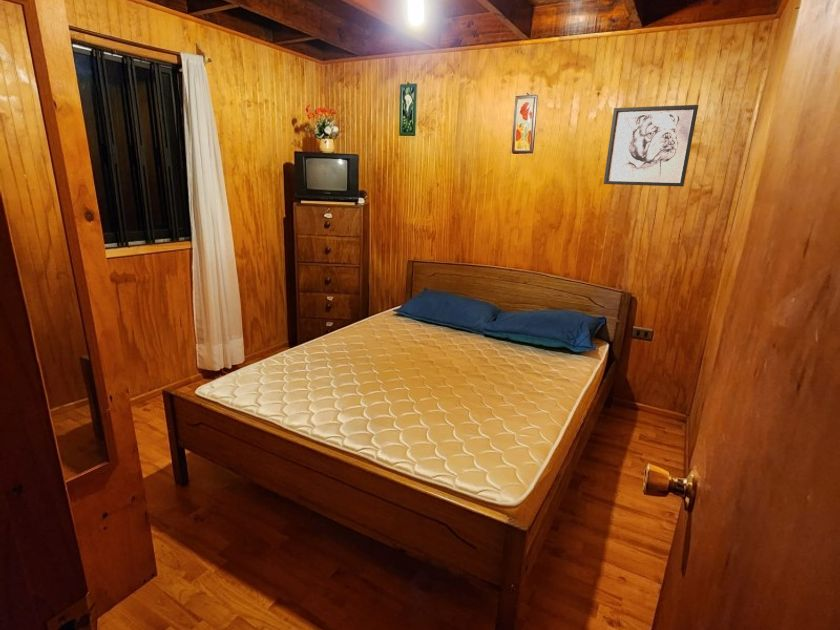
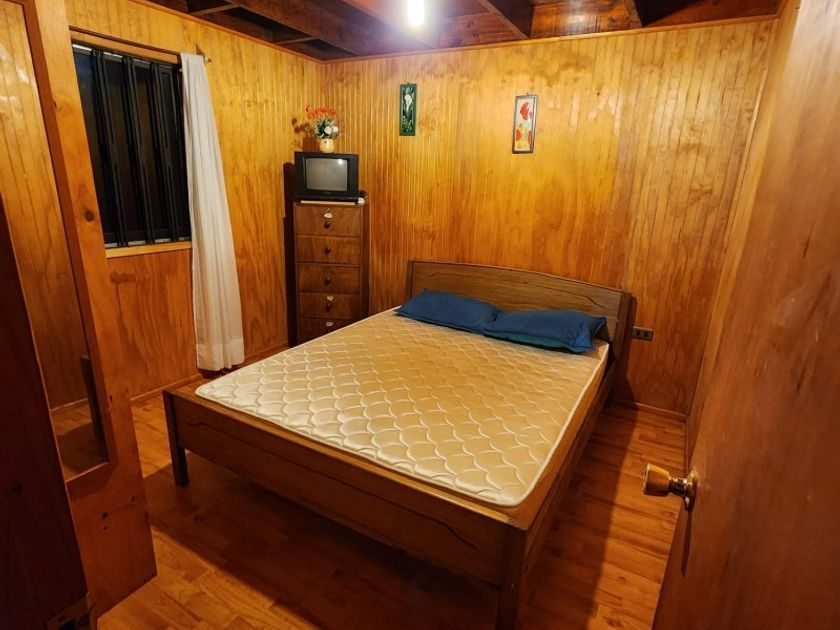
- wall art (648, 146)
